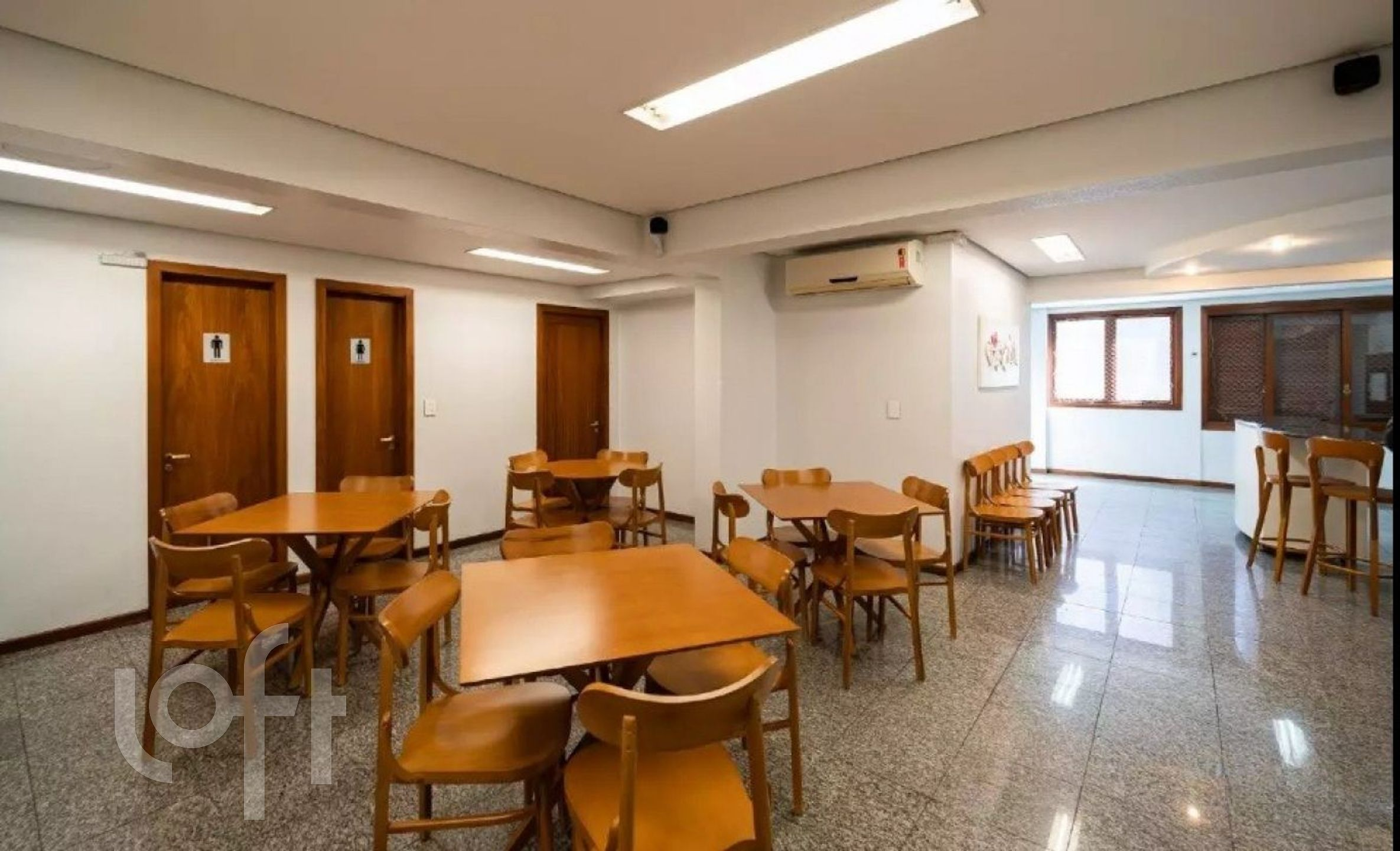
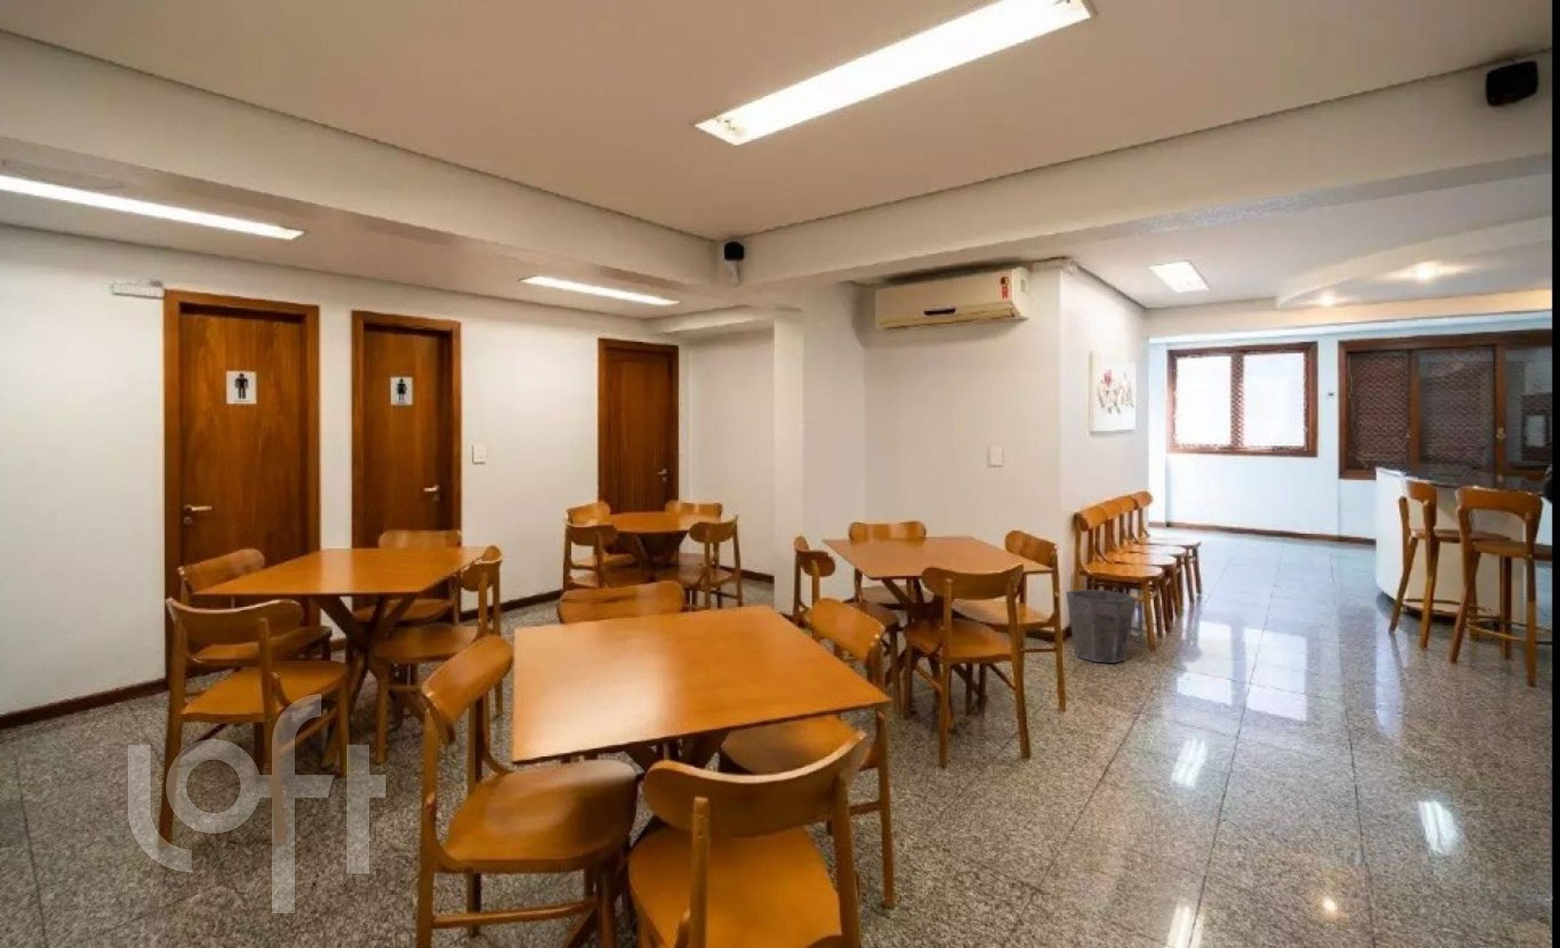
+ waste bin (1099, 625)
